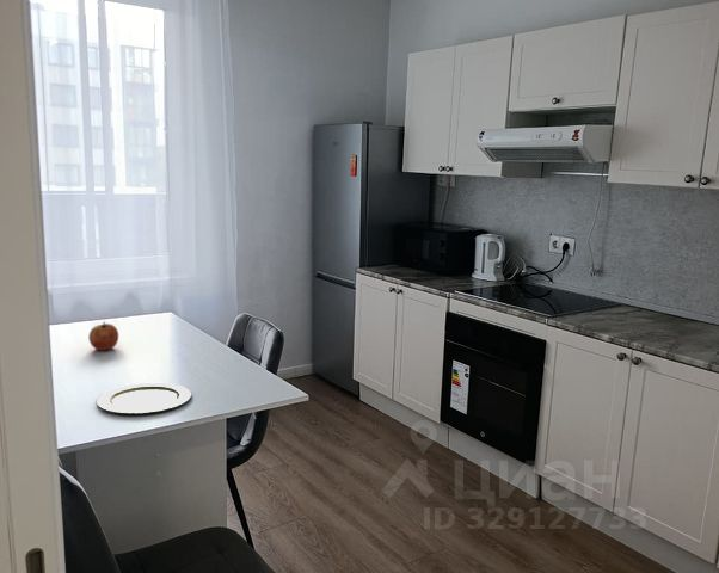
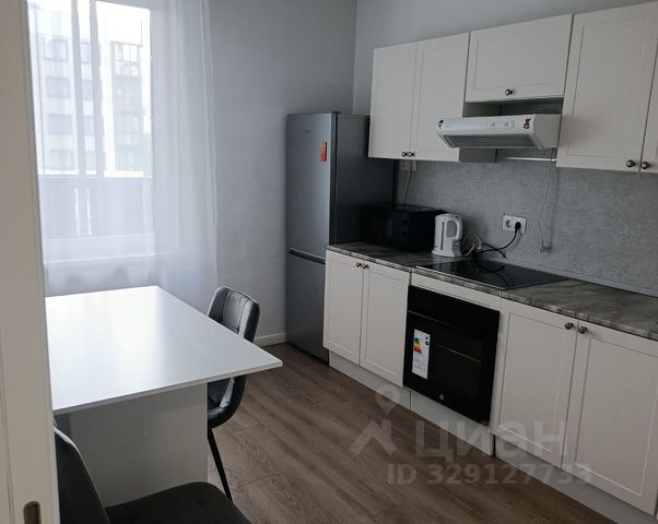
- fruit (104, 335)
- plate (145, 398)
